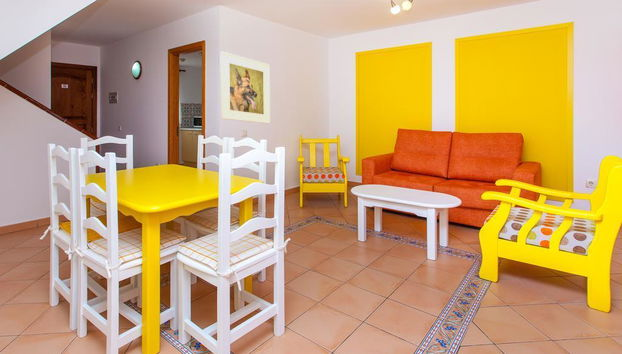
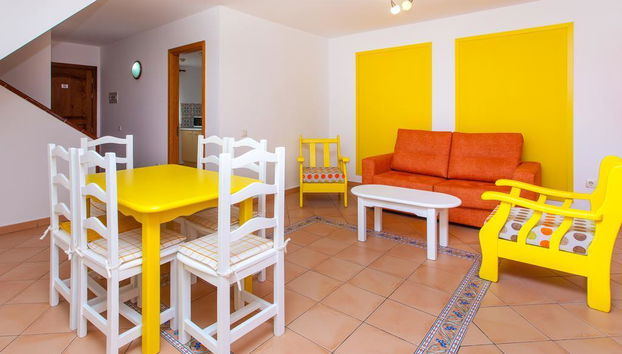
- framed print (247, 90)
